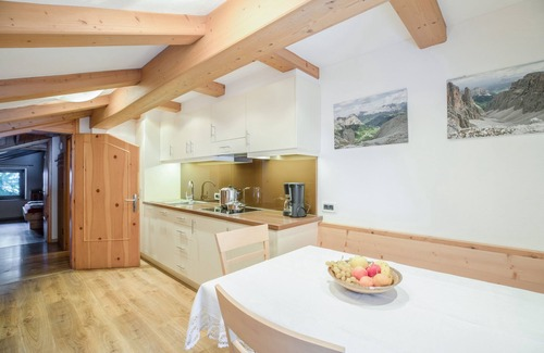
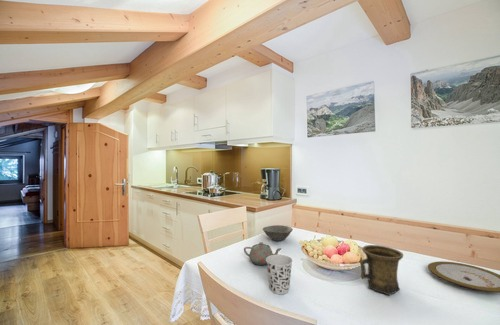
+ bowl (277, 233)
+ plate (467, 277)
+ teapot (262, 252)
+ cup (279, 274)
+ mug (382, 269)
